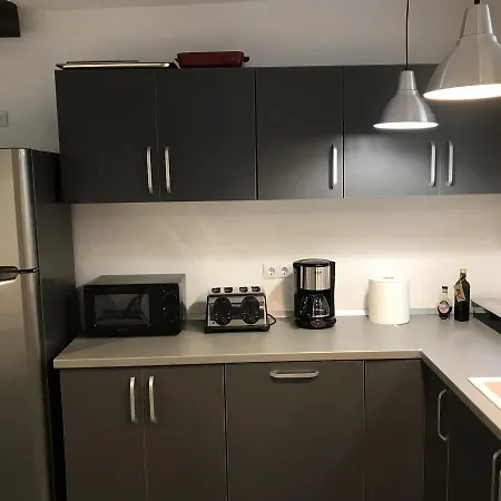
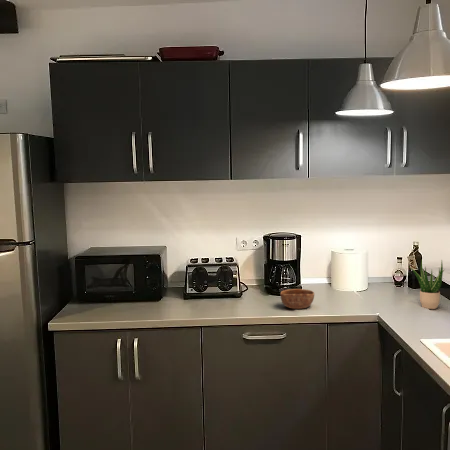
+ bowl (297, 299)
+ potted plant (429, 282)
